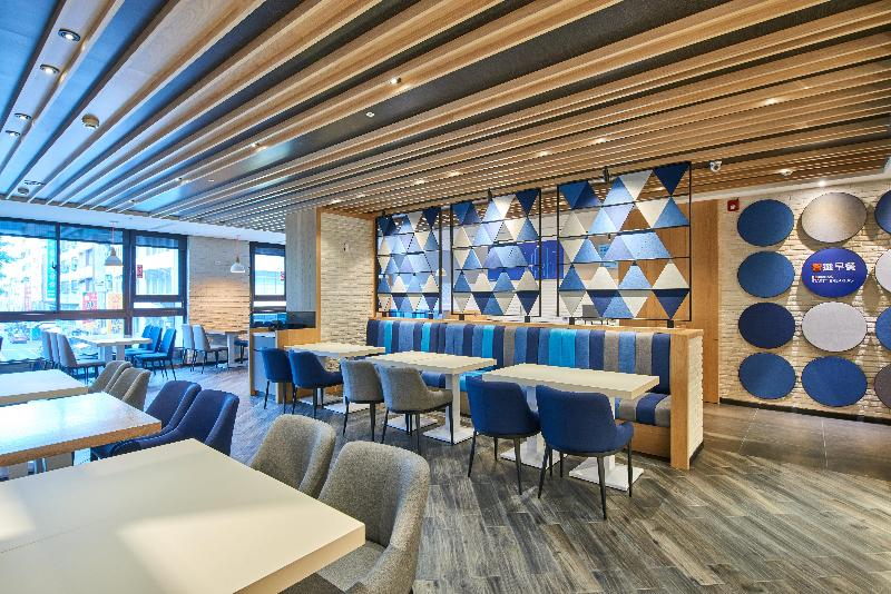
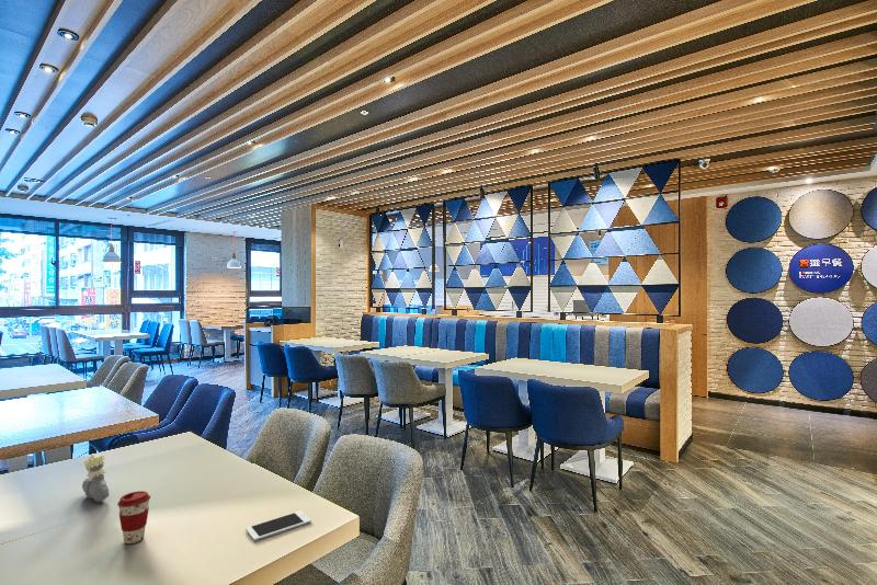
+ bust sculpture (94, 477)
+ cell phone (278, 525)
+ coffee cup (134, 517)
